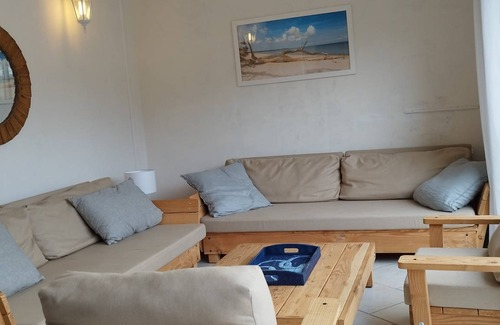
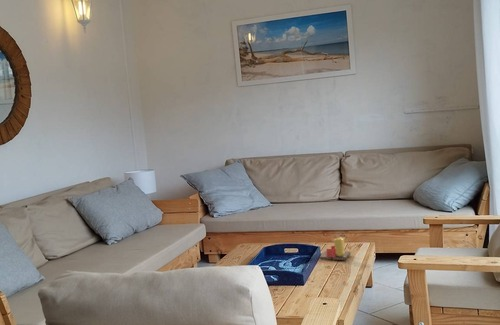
+ candle (334, 246)
